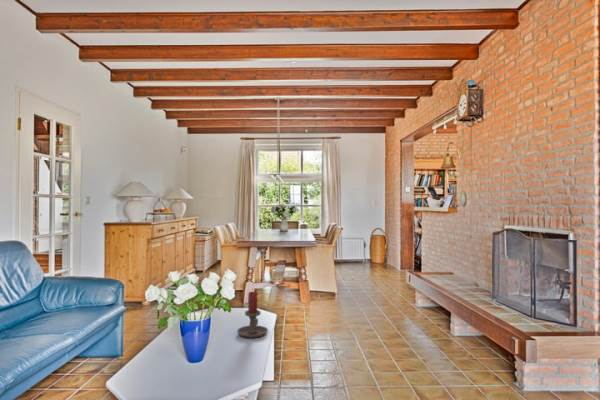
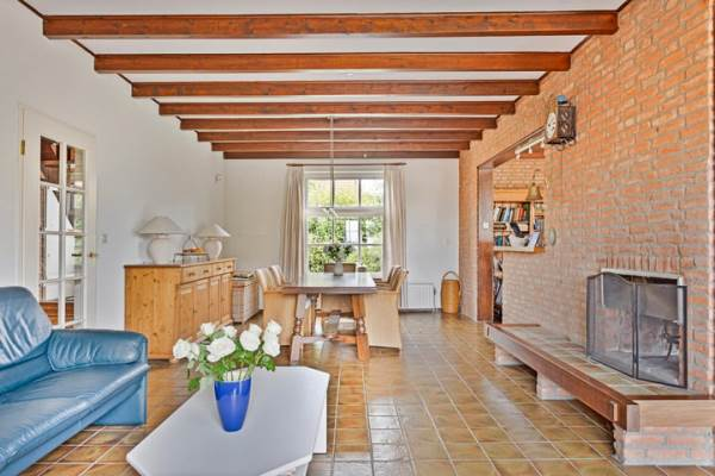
- candle holder (253, 311)
